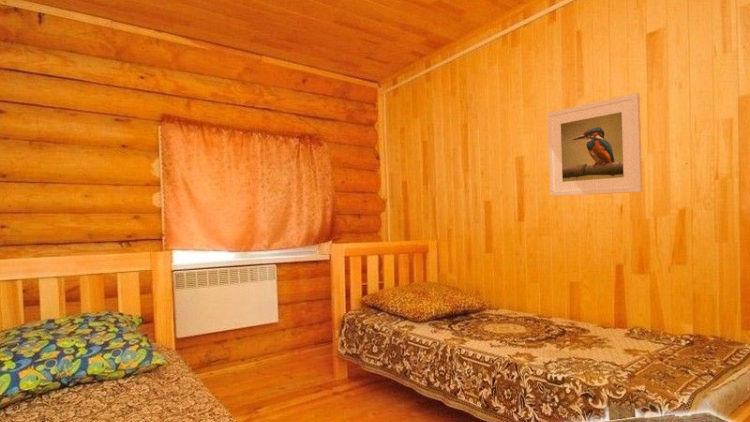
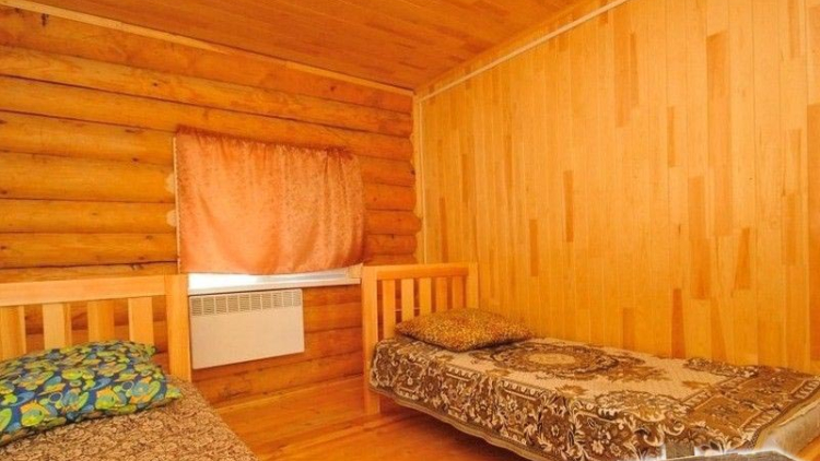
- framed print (590, 148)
